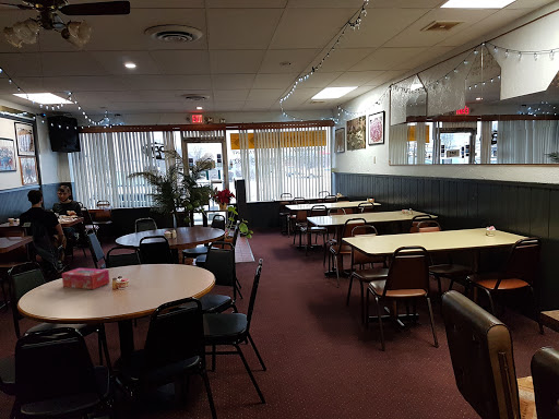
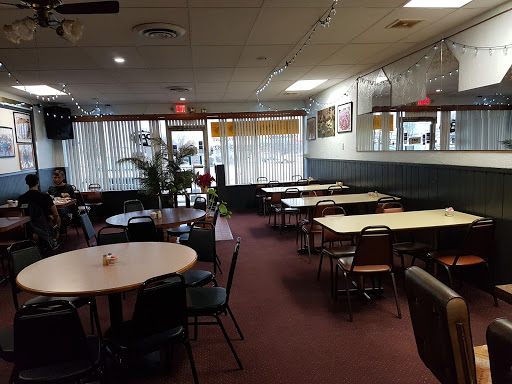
- tissue box (85, 277)
